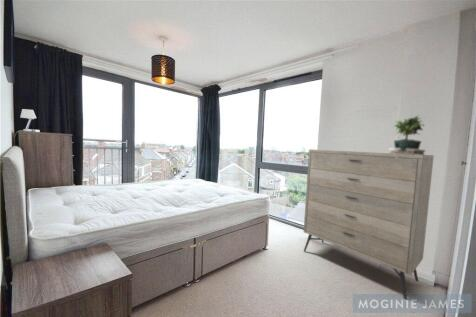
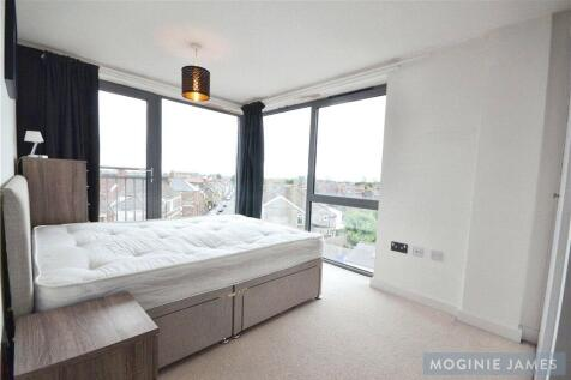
- potted plant (408, 134)
- dresser (359, 209)
